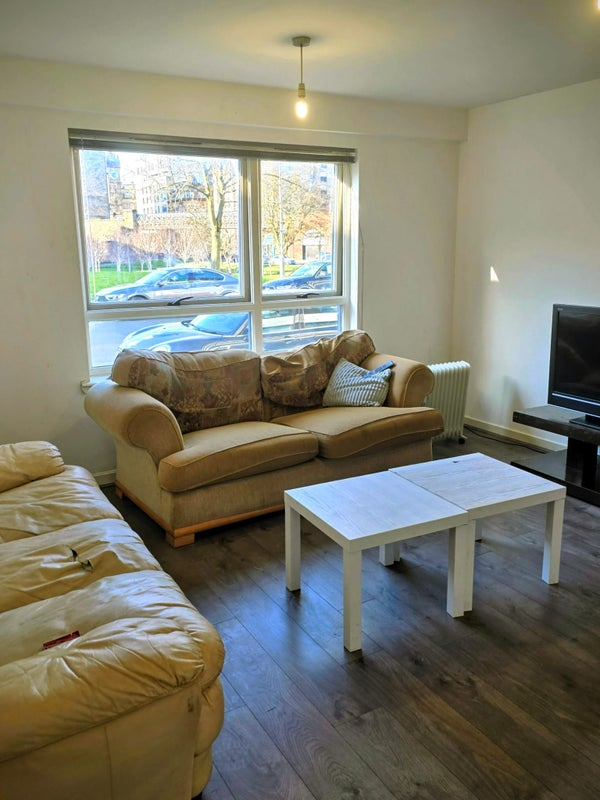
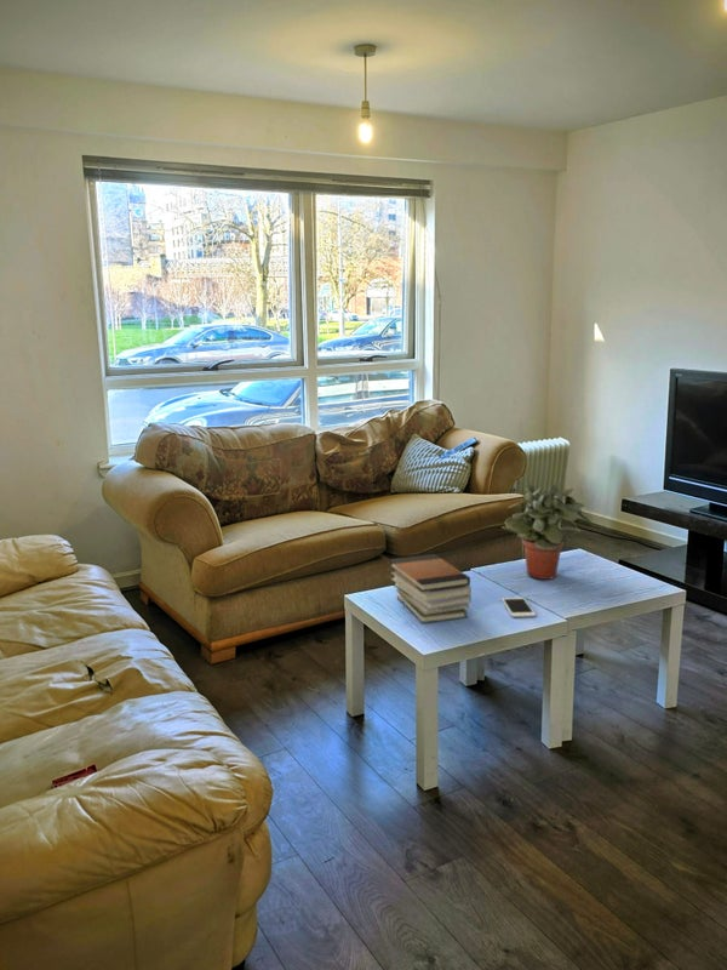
+ book stack (429, 587)
+ potted plant (543, 529)
+ cell phone (517, 606)
